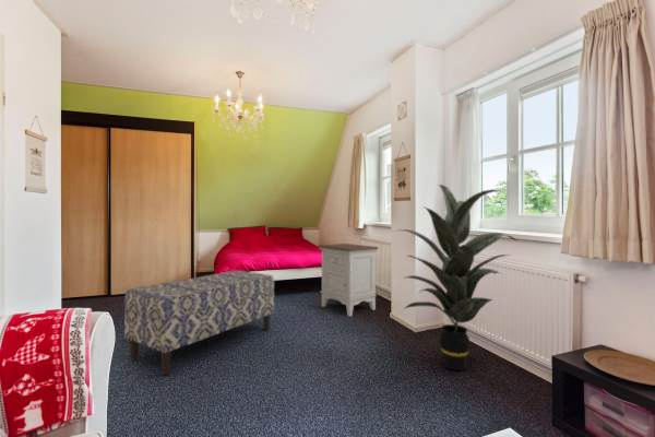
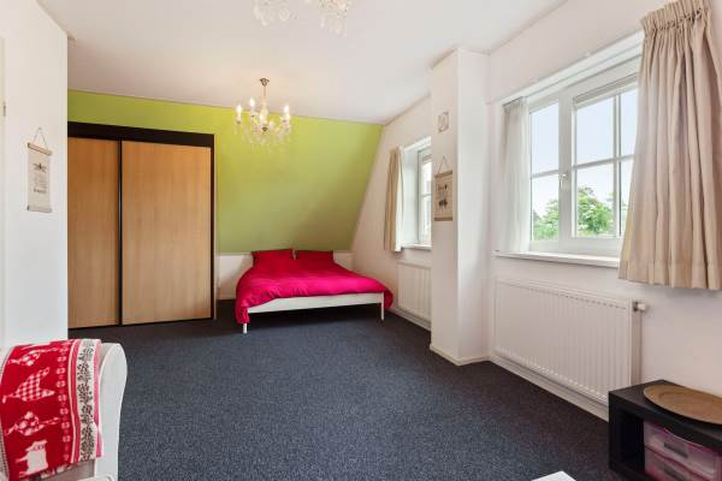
- bench (207, 312)
- nightstand (346, 276)
- indoor plant (453, 272)
